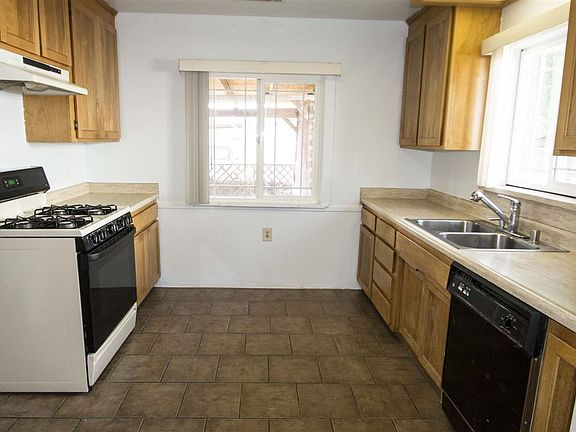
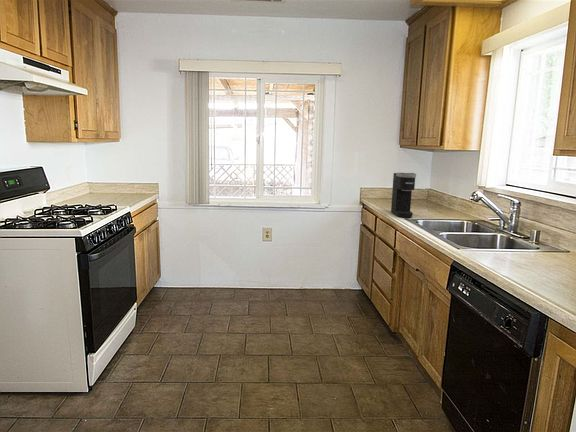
+ coffee maker (402, 193)
